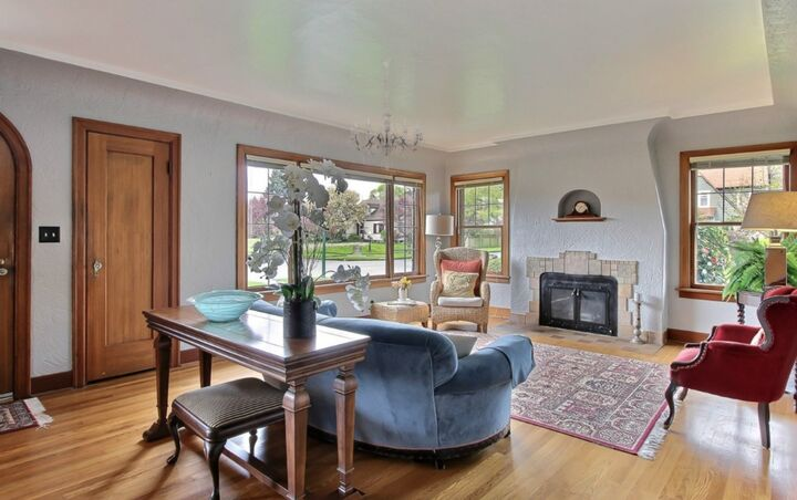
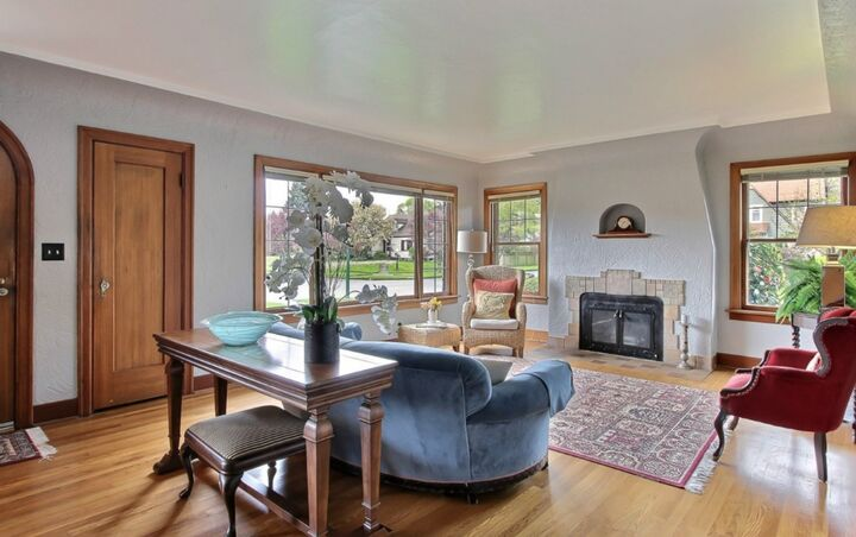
- chandelier (386, 115)
